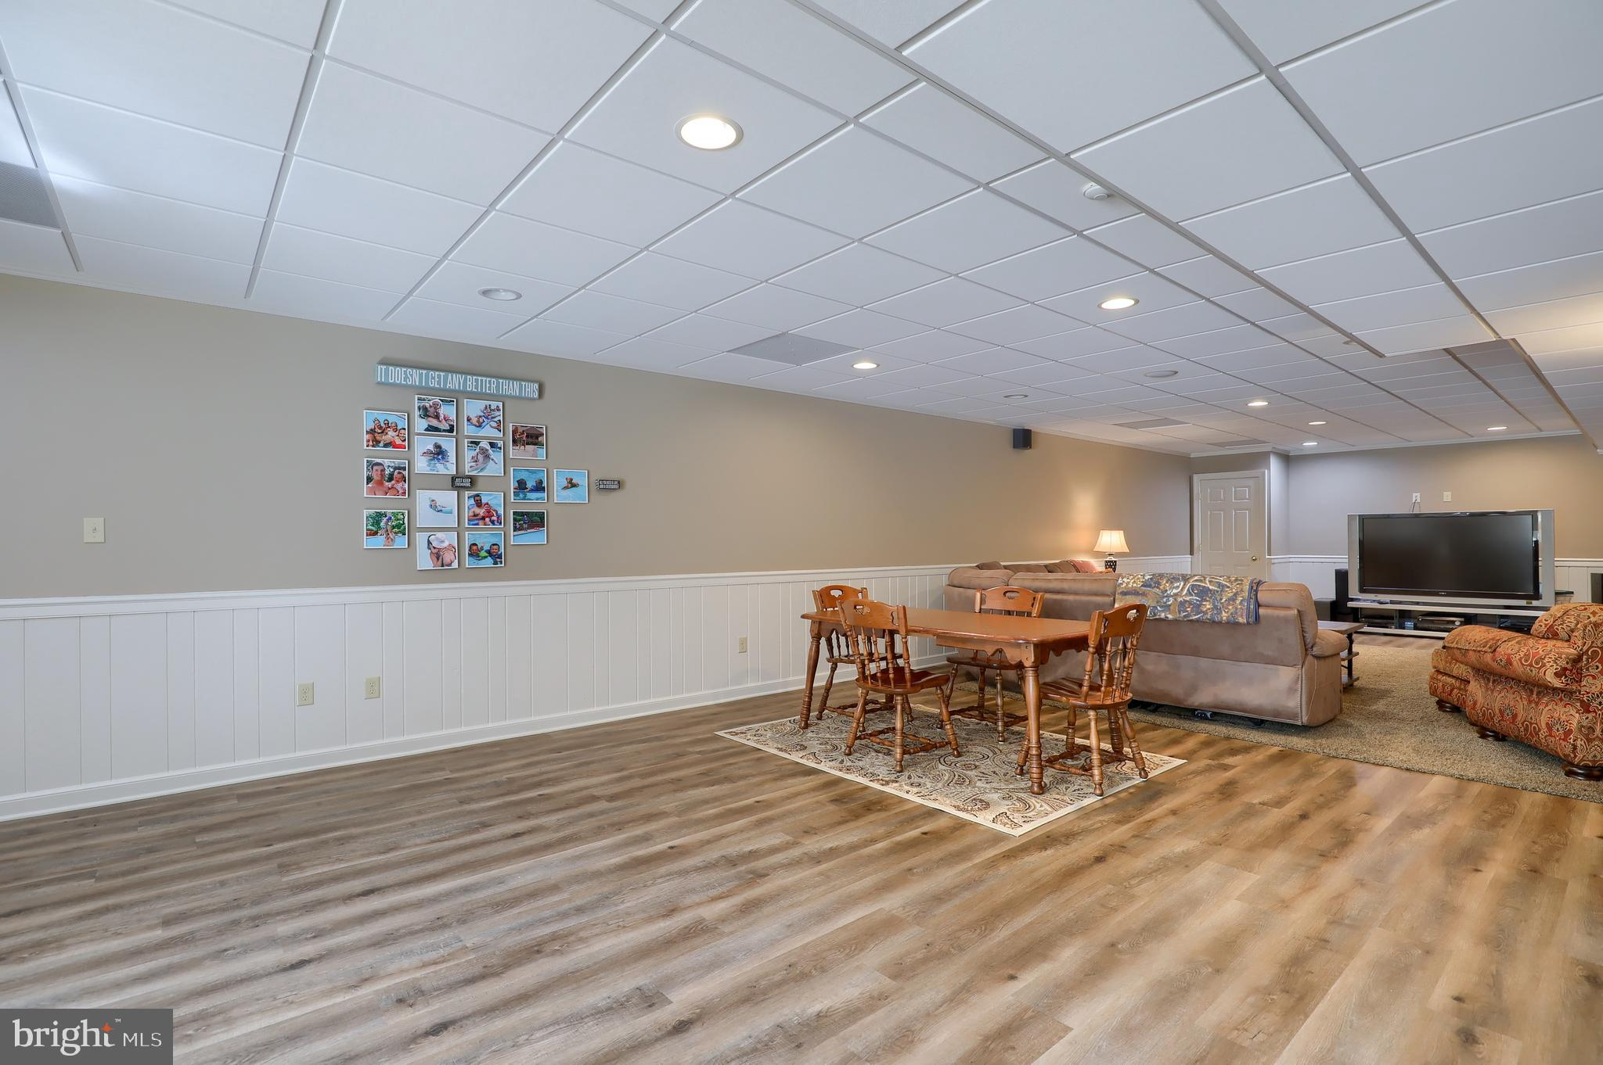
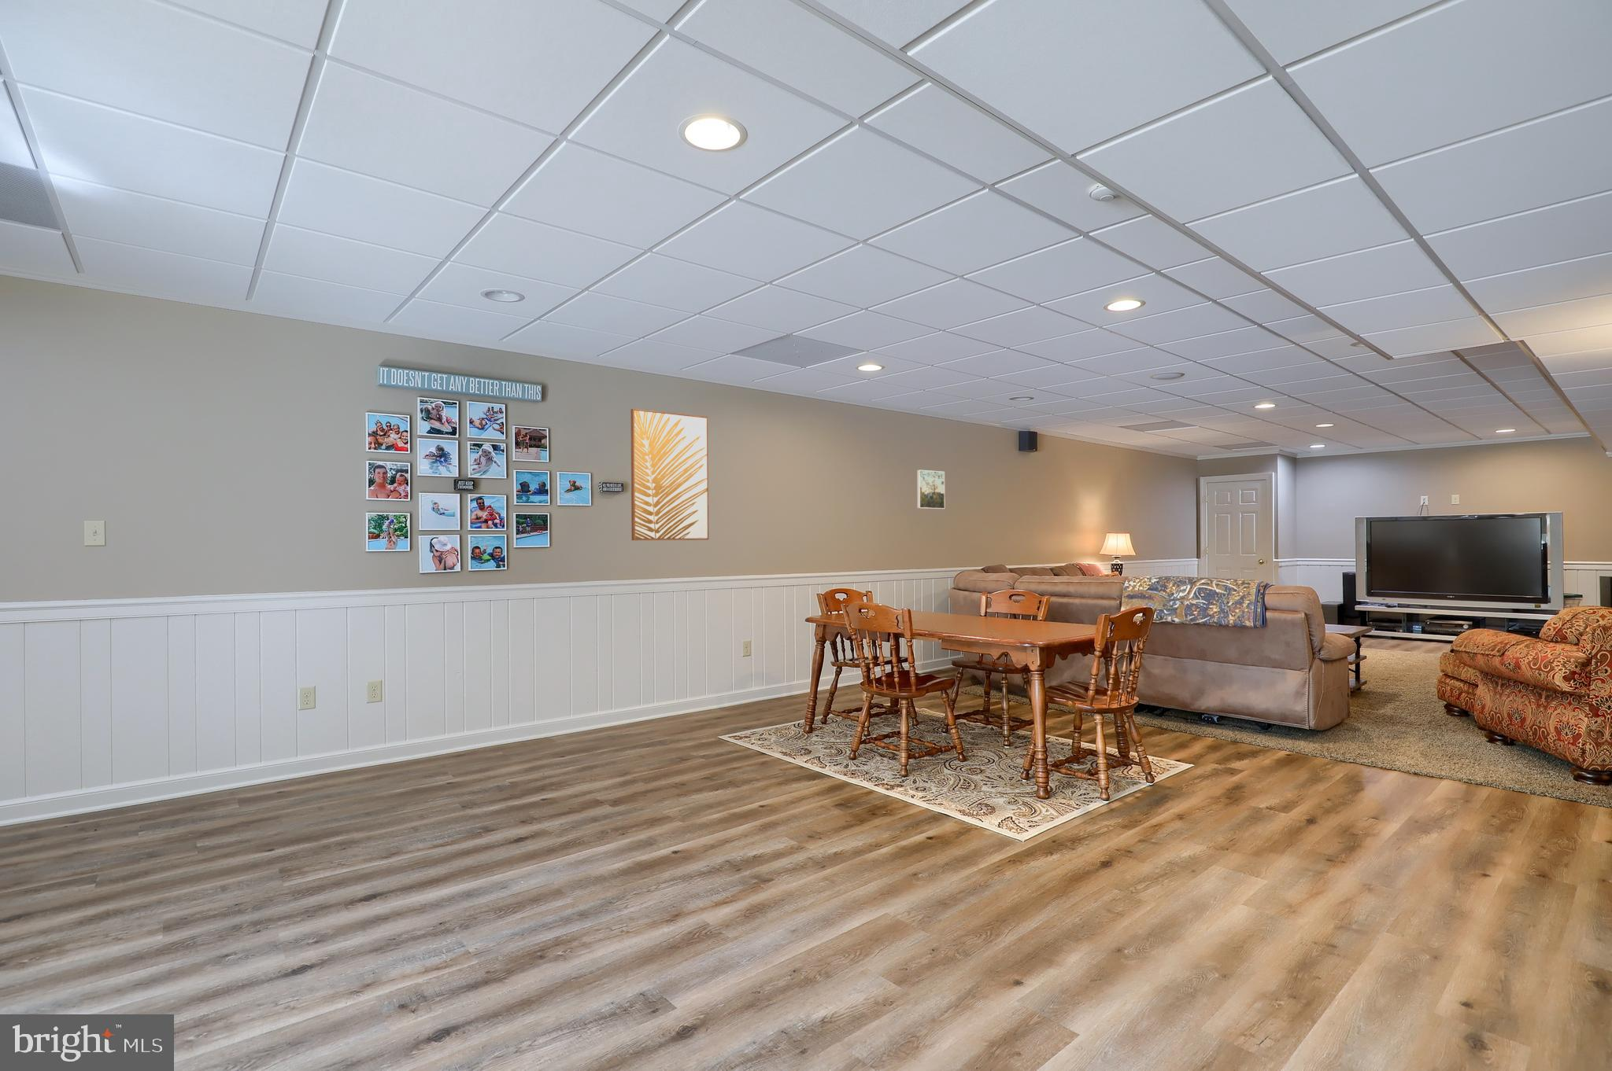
+ wall art (671, 477)
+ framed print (930, 489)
